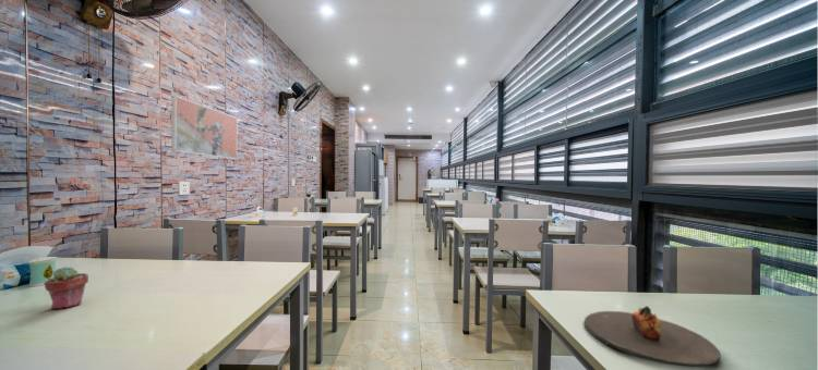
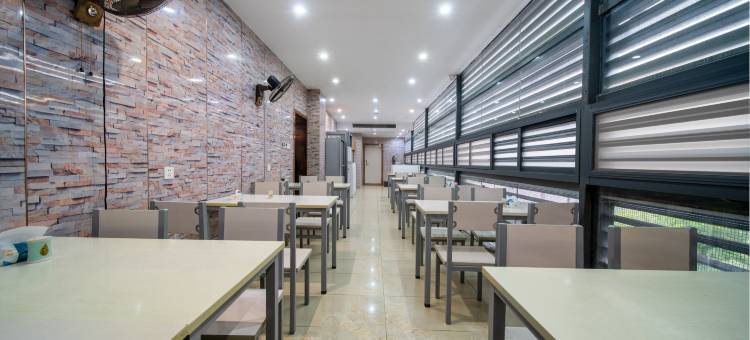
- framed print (208, 132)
- plate (645, 321)
- potted succulent (67, 285)
